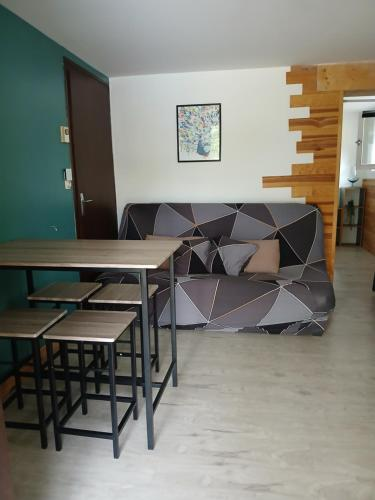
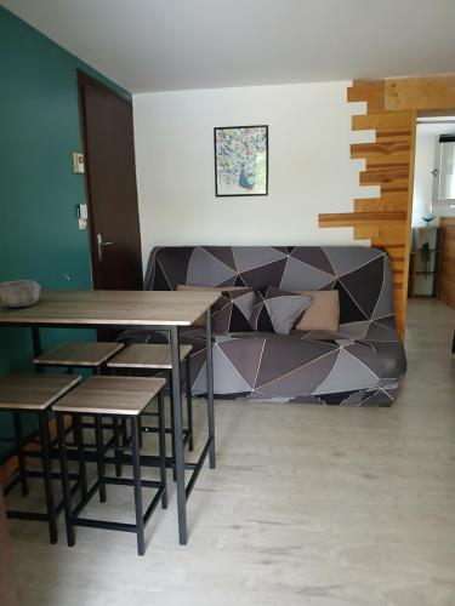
+ bowl (19, 293)
